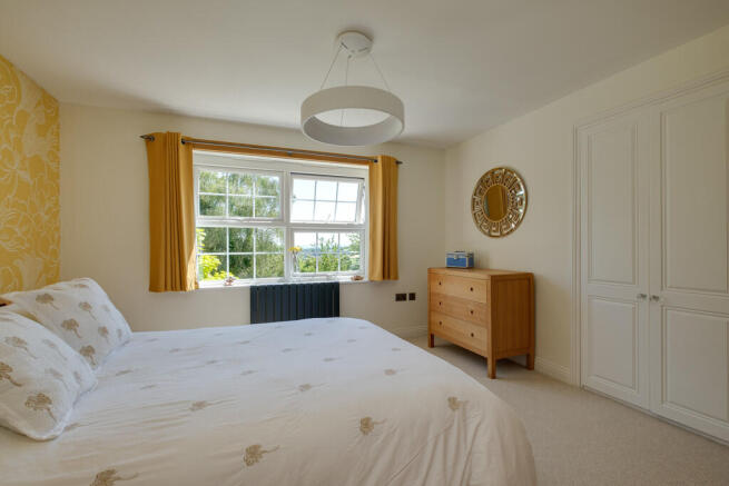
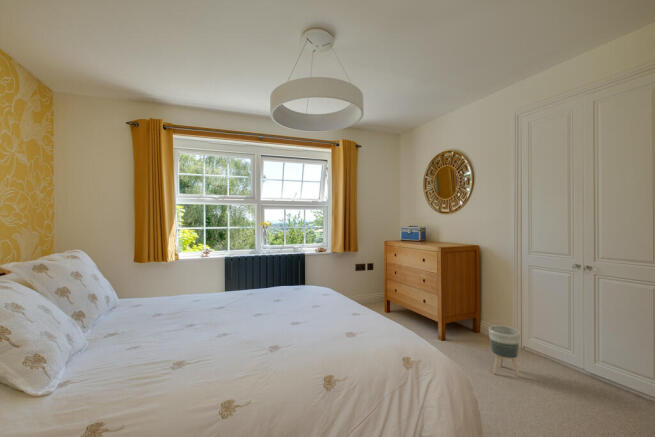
+ planter (504, 351)
